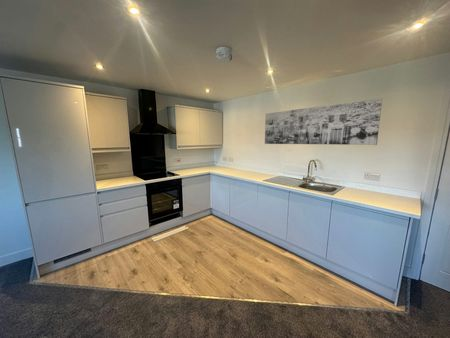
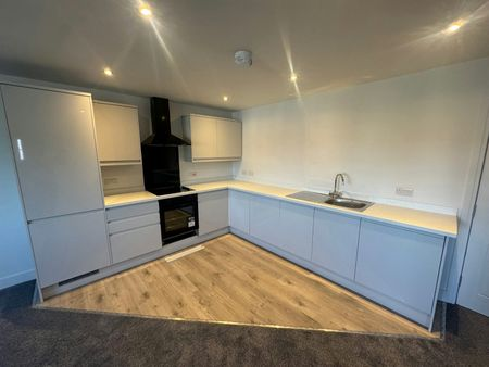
- wall art (310, 126)
